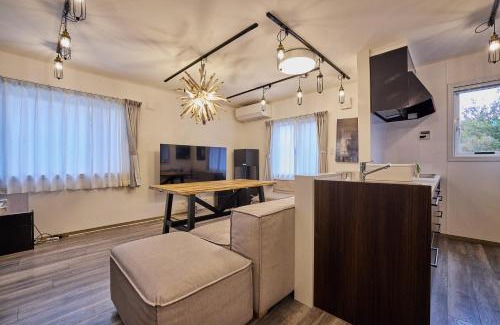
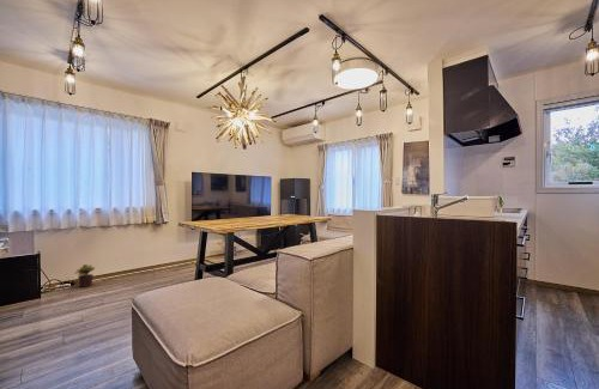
+ potted plant (84, 274)
